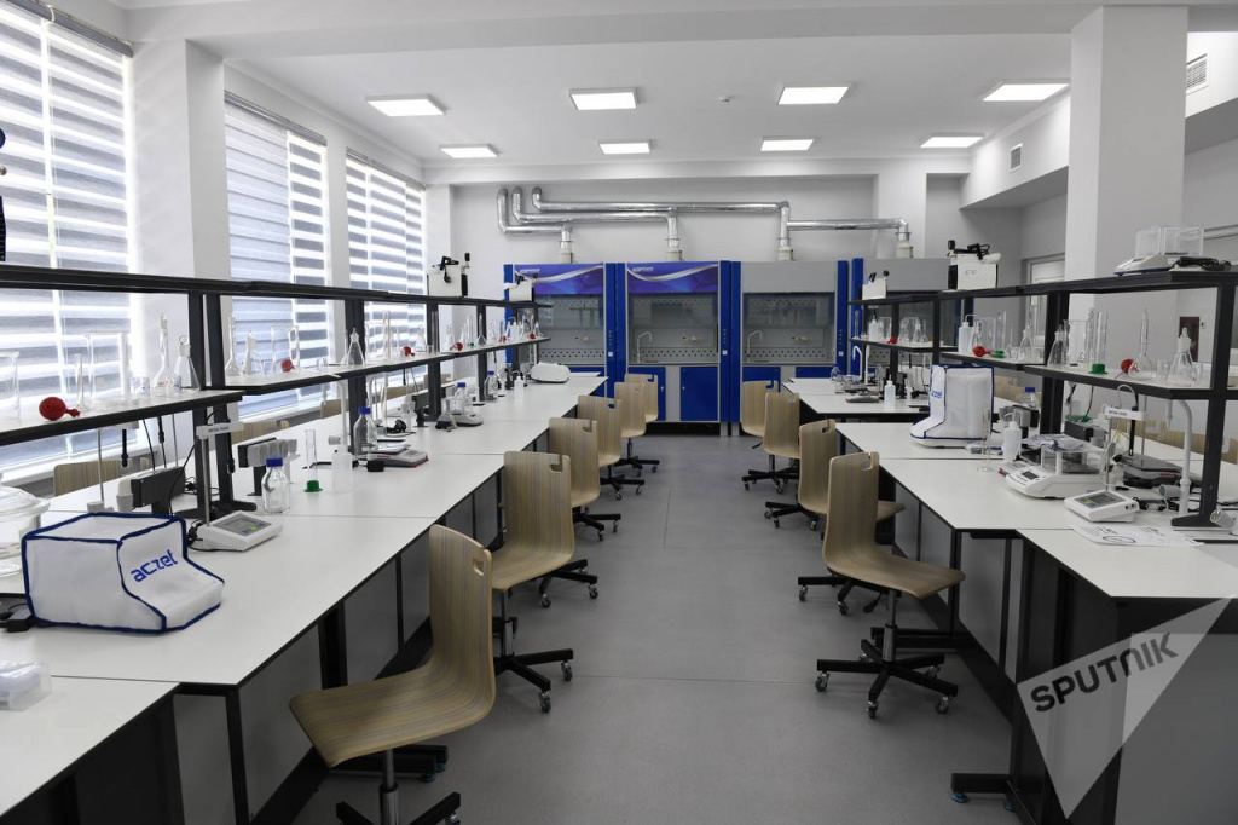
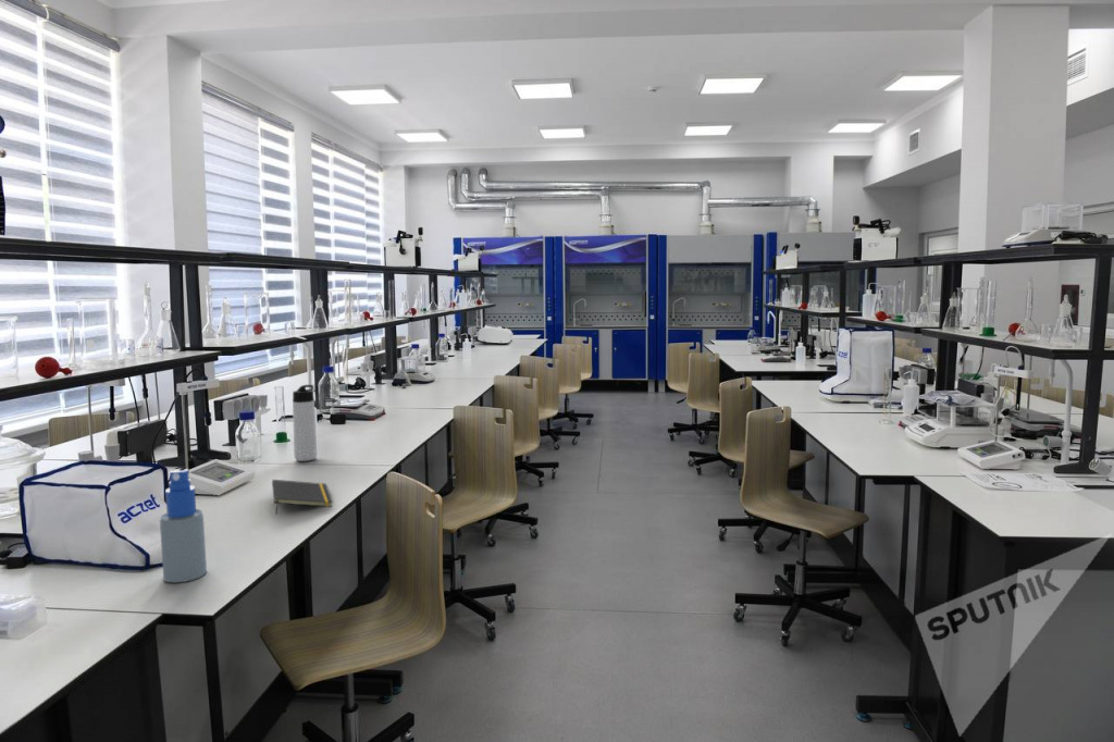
+ notepad (301, 492)
+ spray bottle (182, 522)
+ thermos bottle (306, 422)
